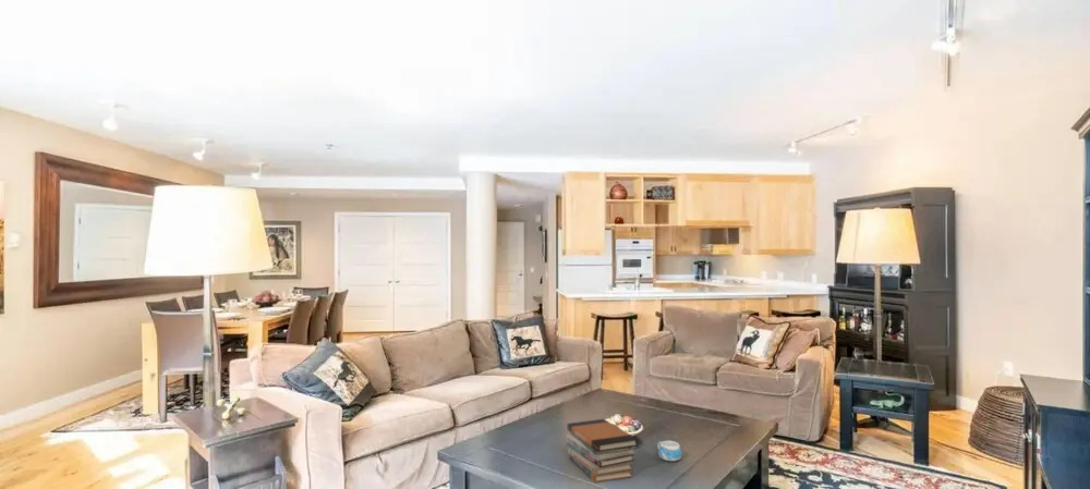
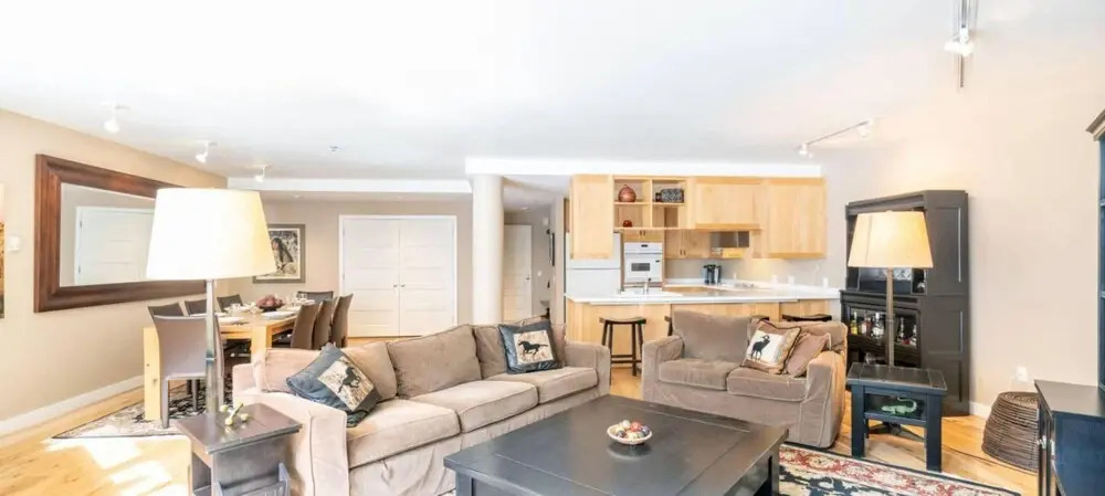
- mug (667, 450)
- book stack (600, 448)
